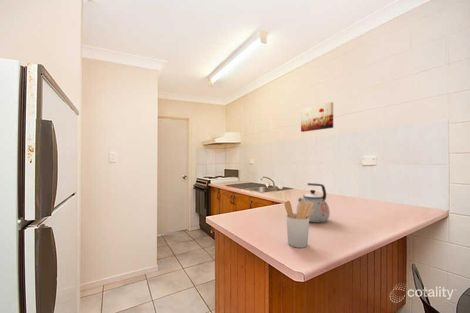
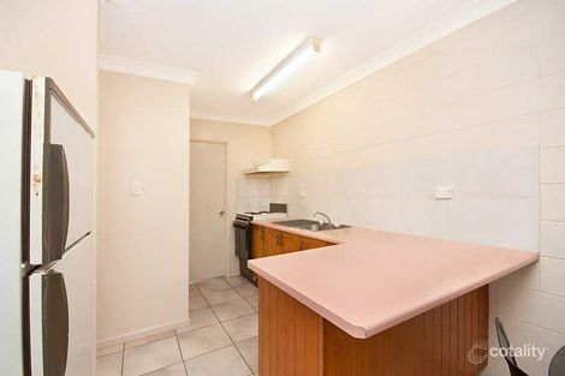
- utensil holder (300, 221)
- kettle (312, 201)
- wall art (316, 118)
